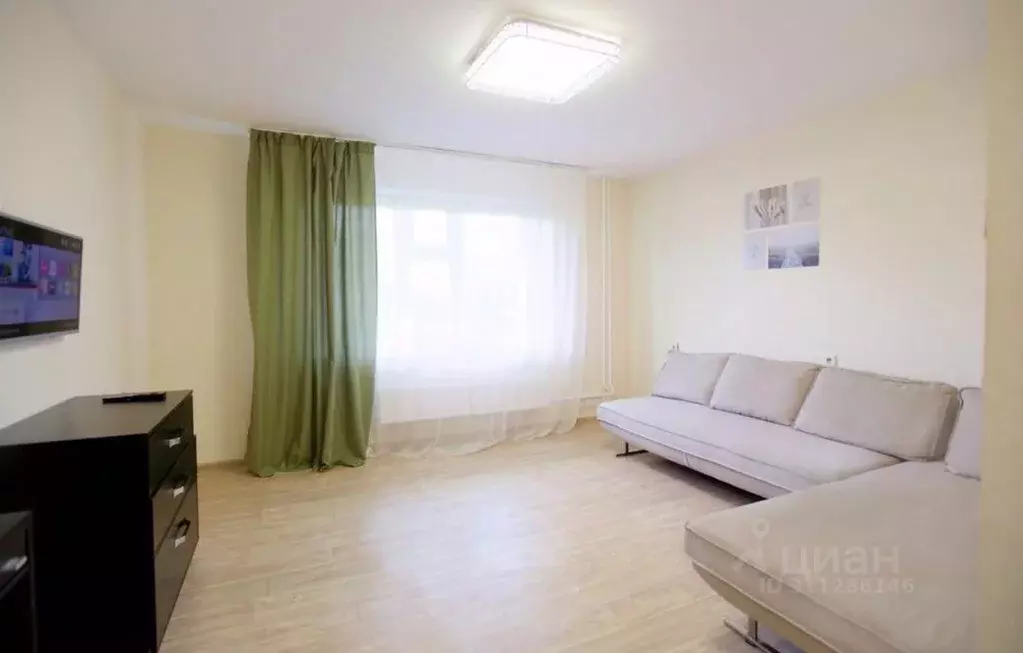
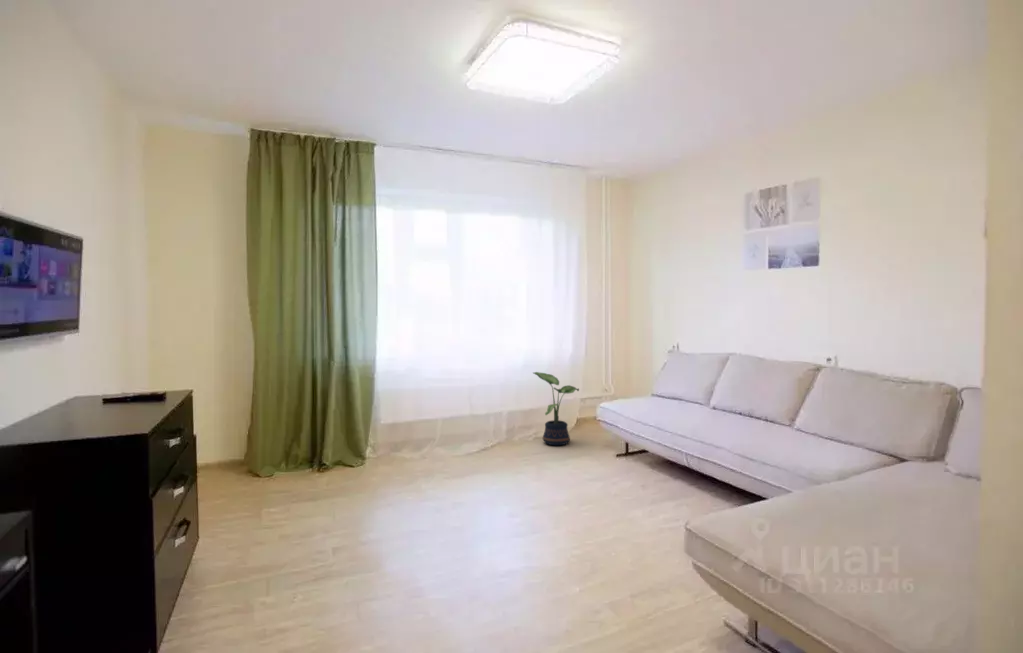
+ potted plant (558, 407)
